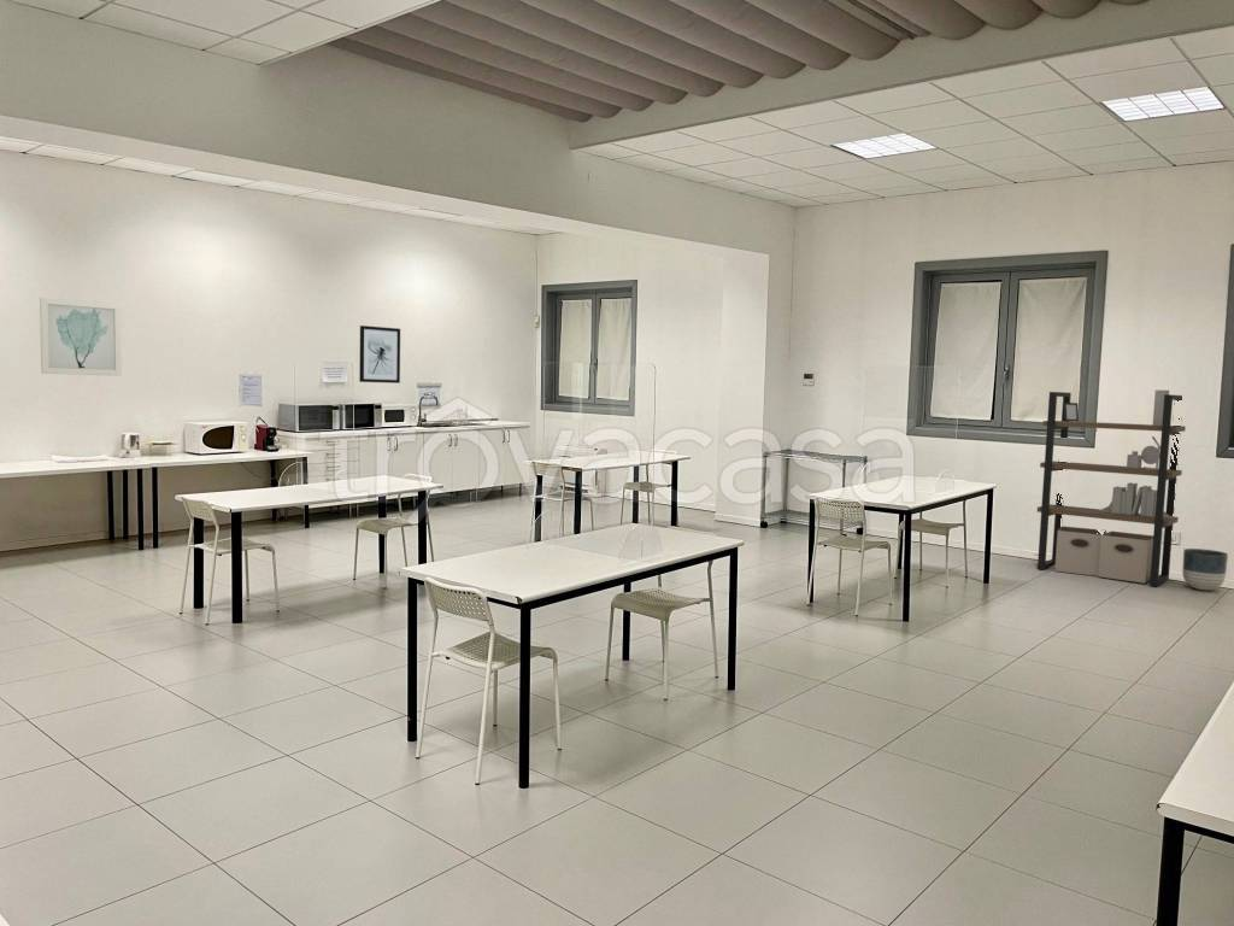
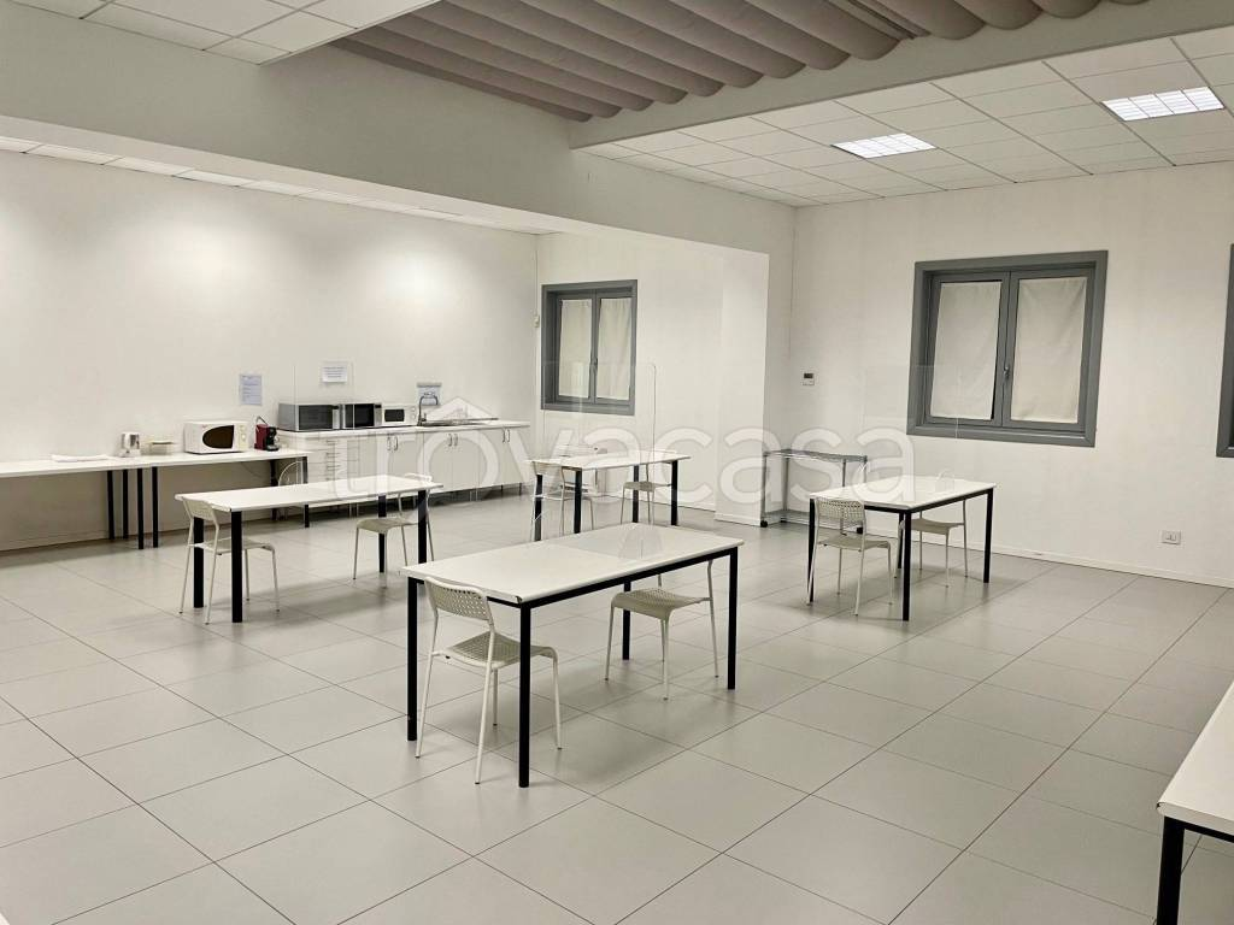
- wall art (82, 338)
- planter (1204, 570)
- shelving unit (1113, 487)
- wall art (380, 354)
